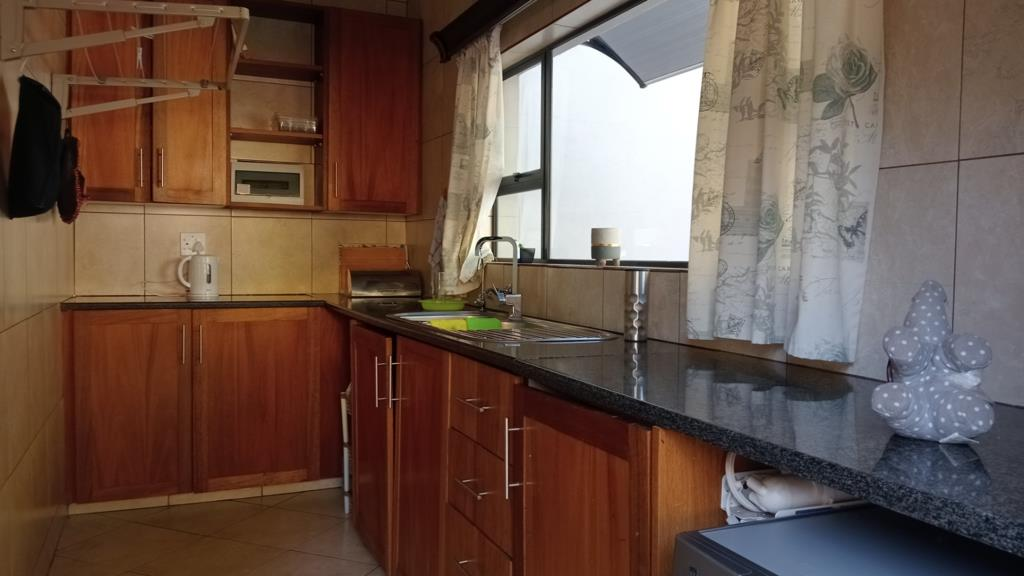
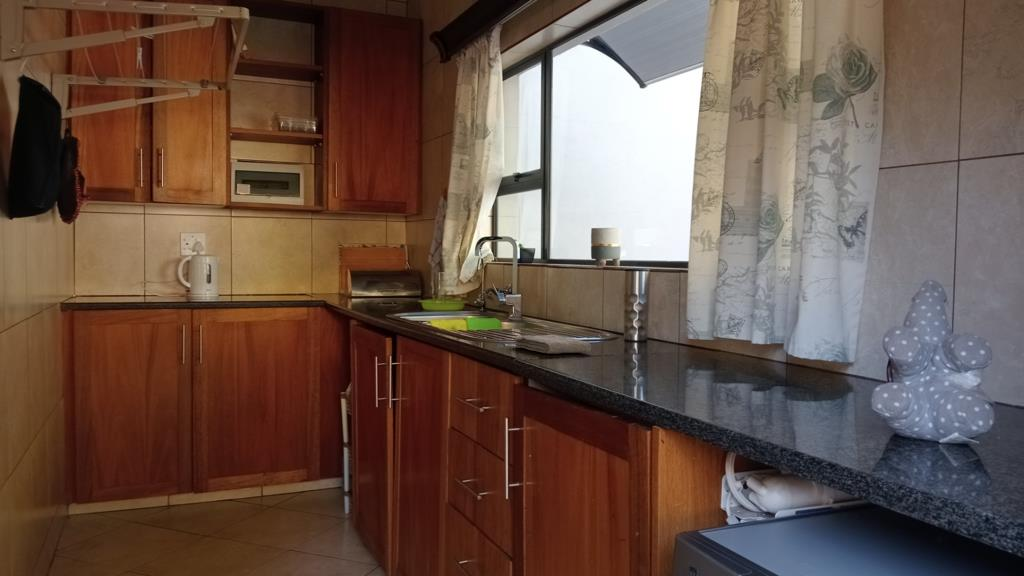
+ washcloth (550, 343)
